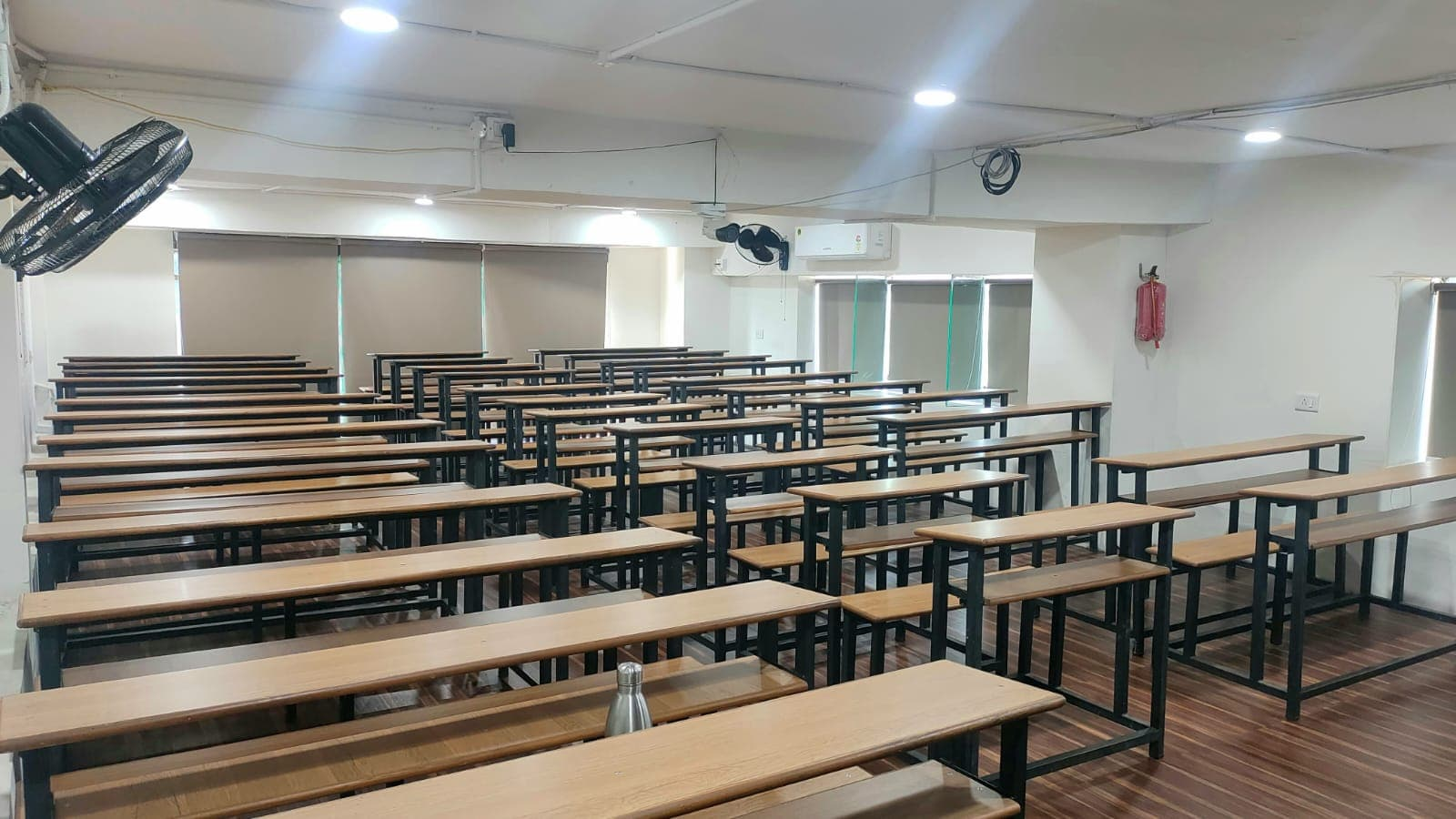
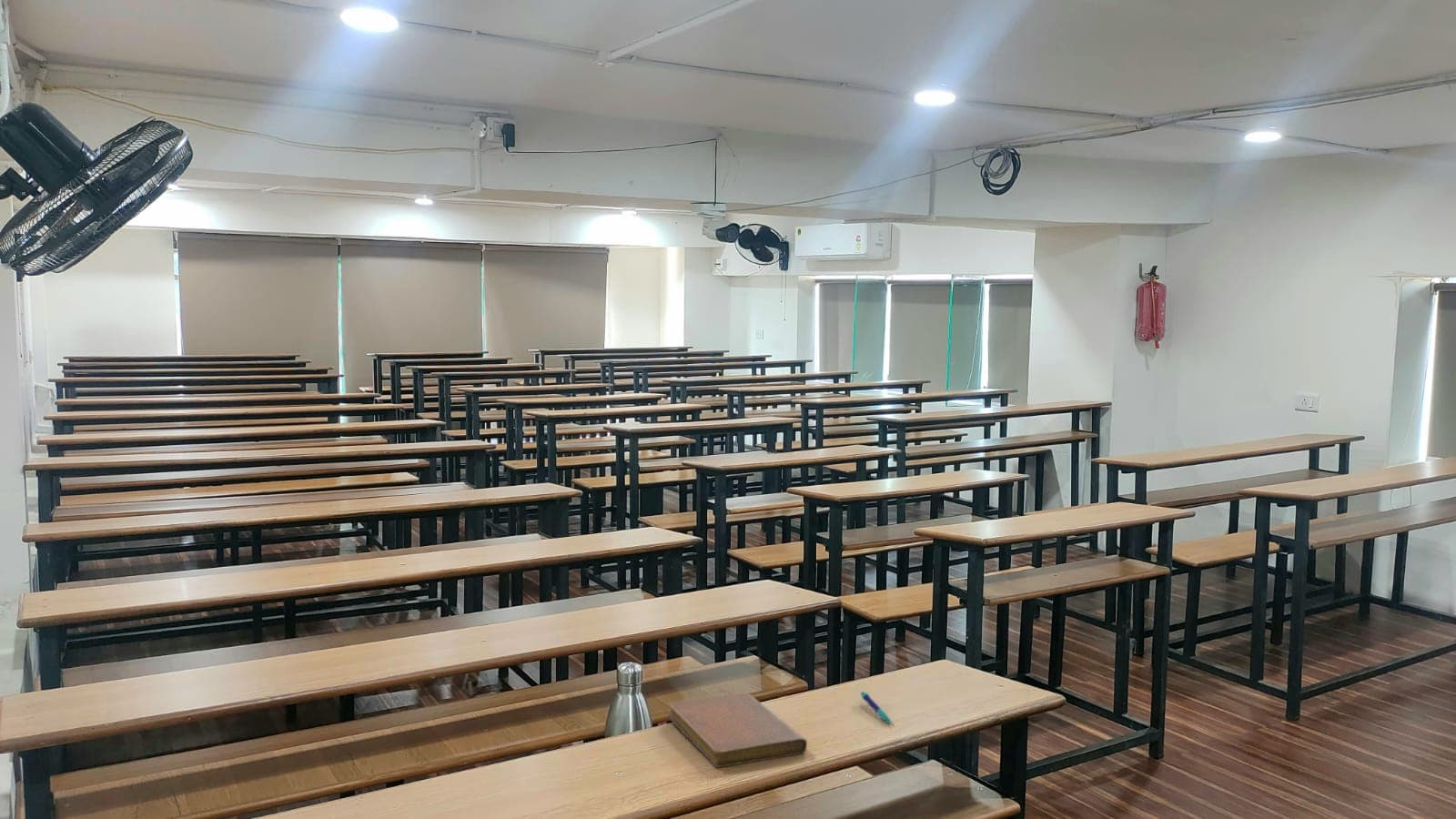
+ pen (875, 707)
+ notebook (733, 726)
